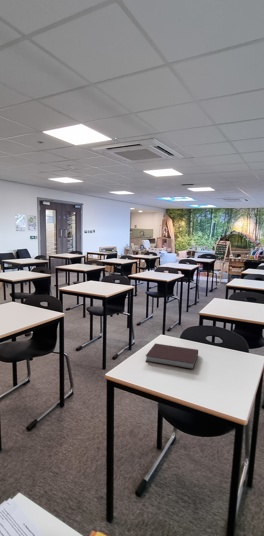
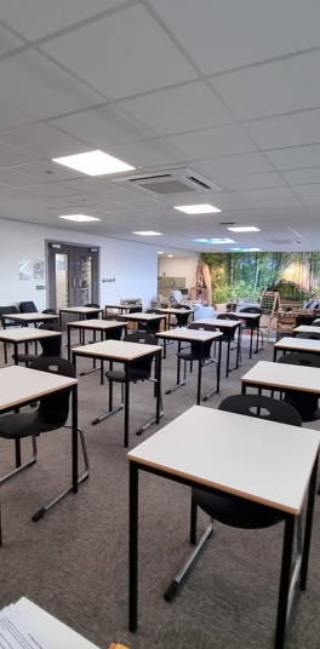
- notebook (172, 355)
